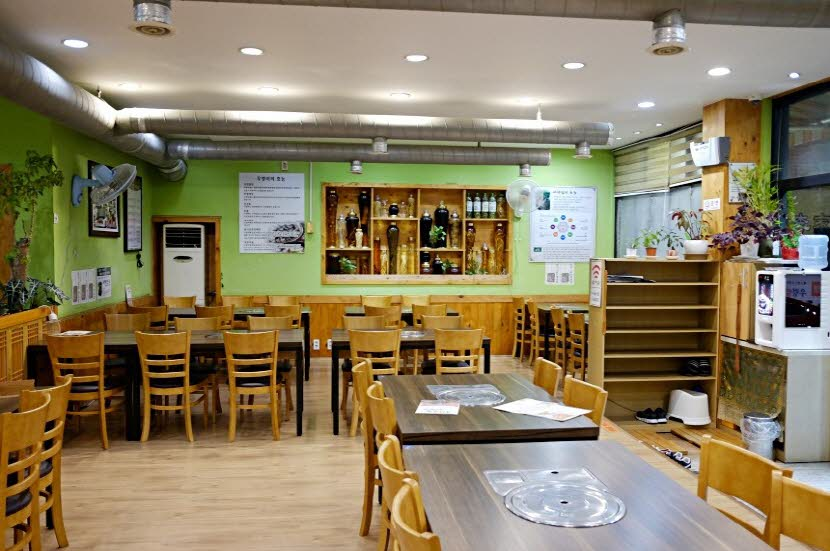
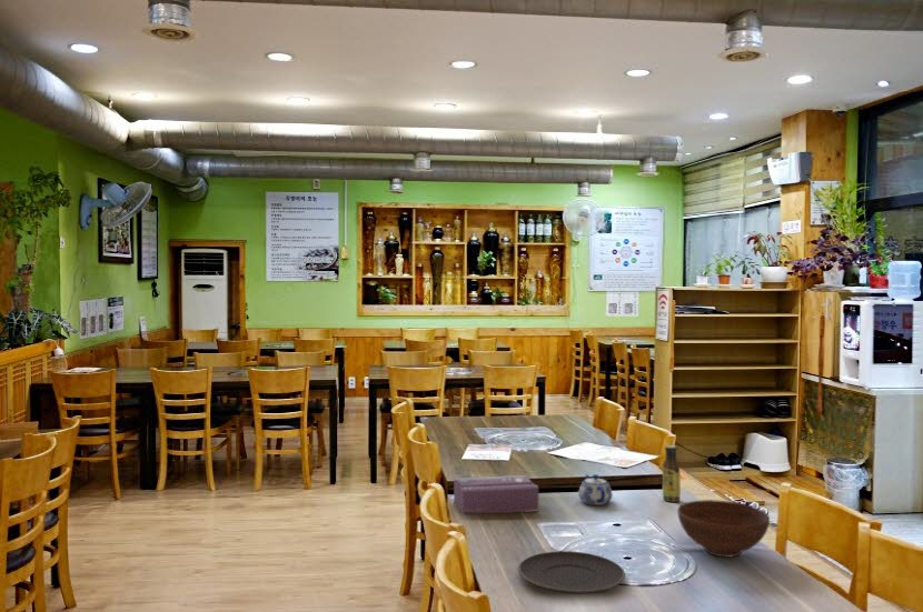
+ tissue box (495, 493)
+ sauce bottle (671, 472)
+ teapot (594, 488)
+ bowl (722, 532)
+ plate (570, 573)
